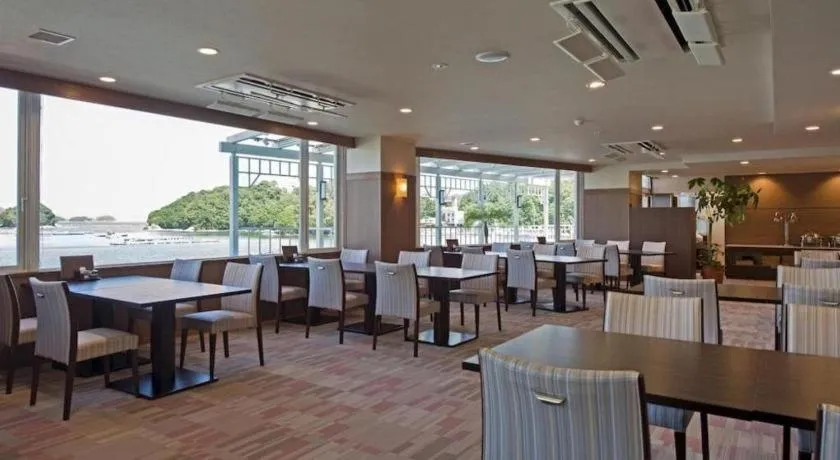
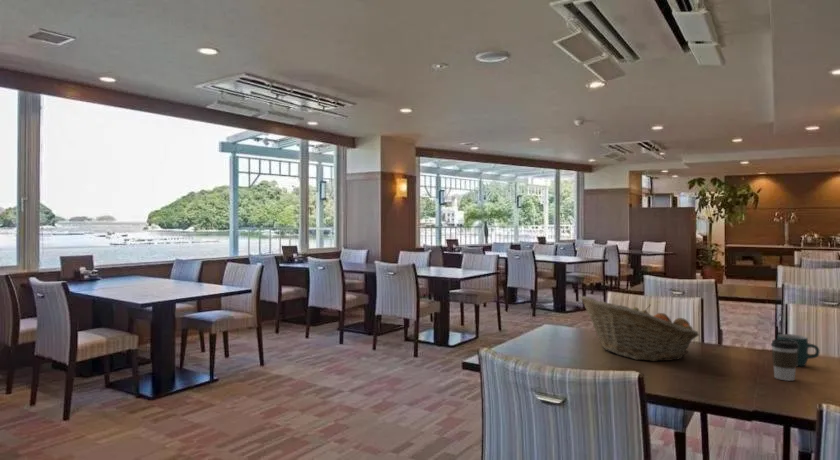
+ mug (797, 350)
+ fruit basket (635, 324)
+ coffee cup (784, 359)
